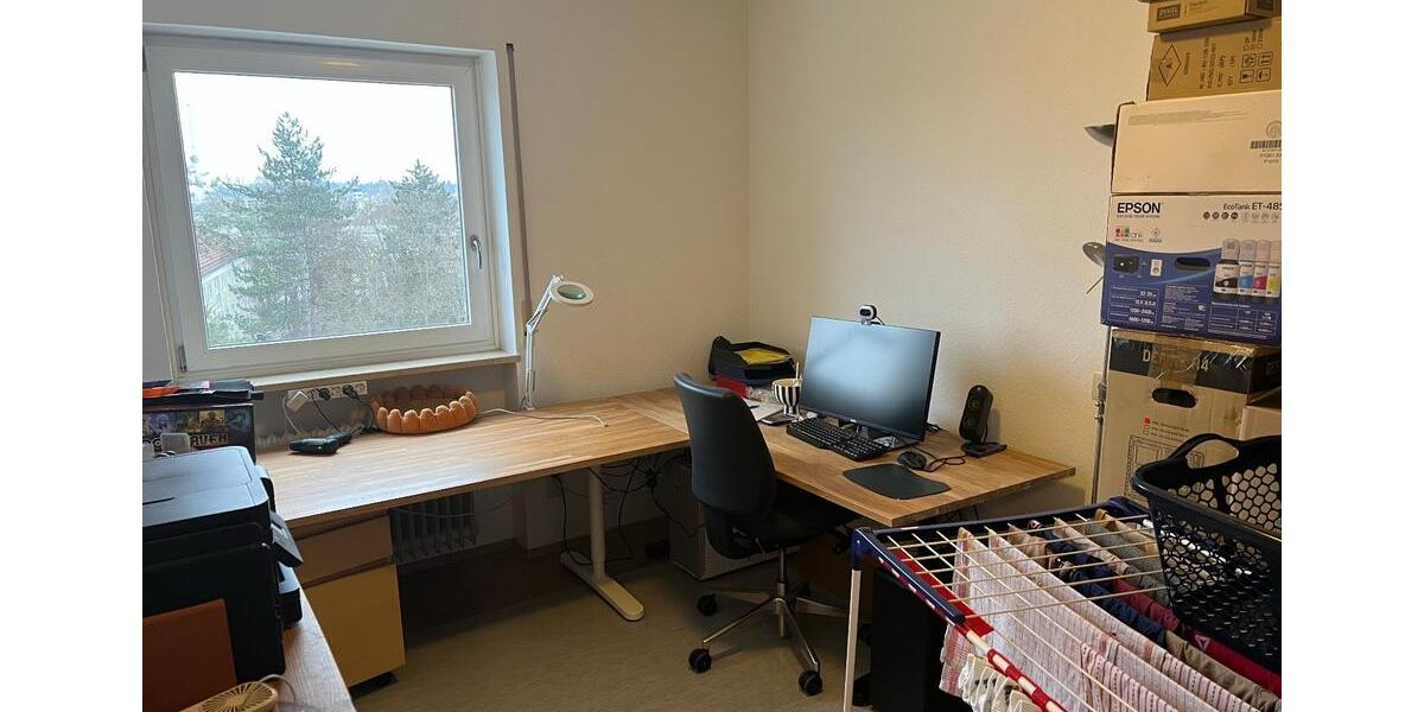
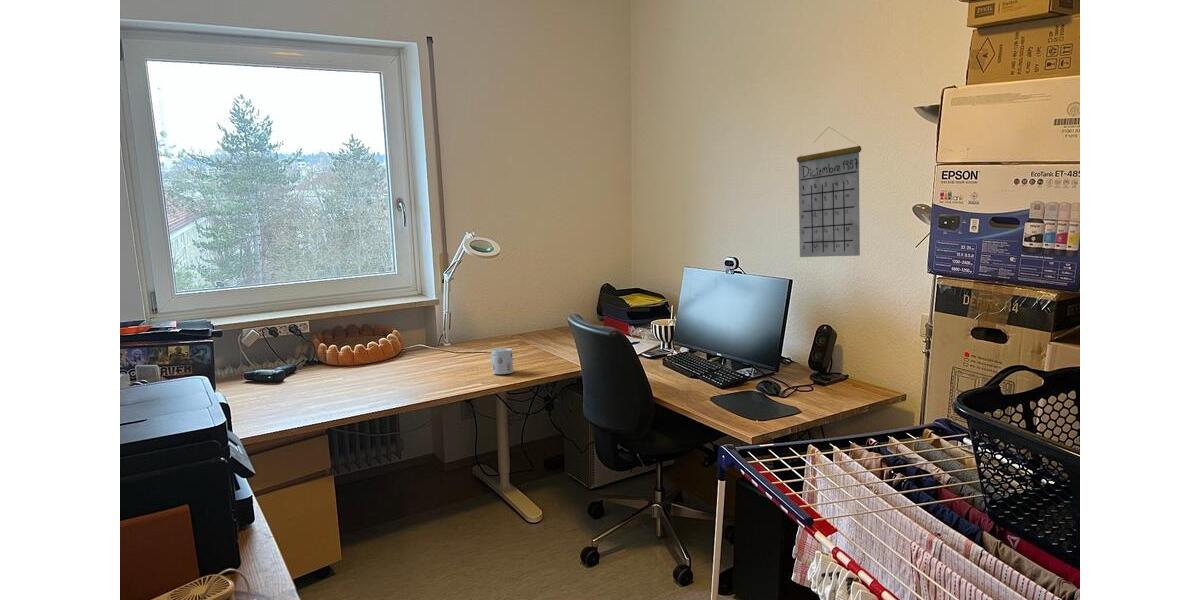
+ mug (500, 360)
+ calendar (828, 191)
